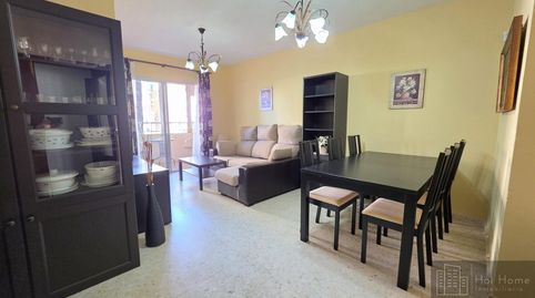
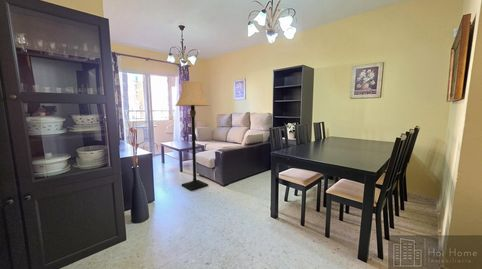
+ lamp (193, 135)
